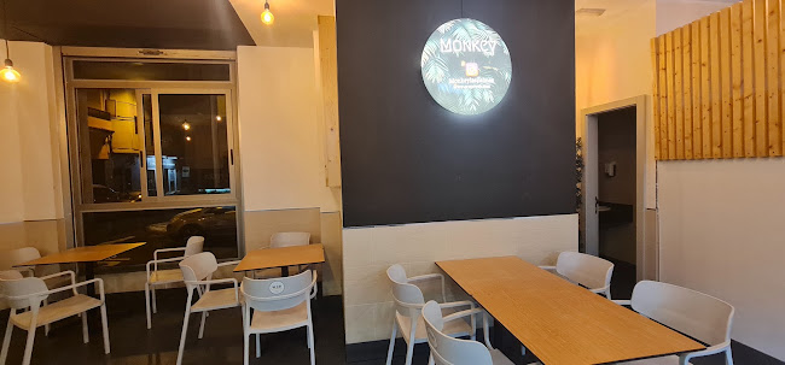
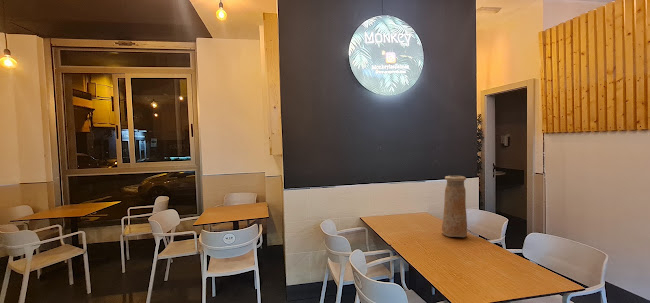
+ vase (454, 205)
